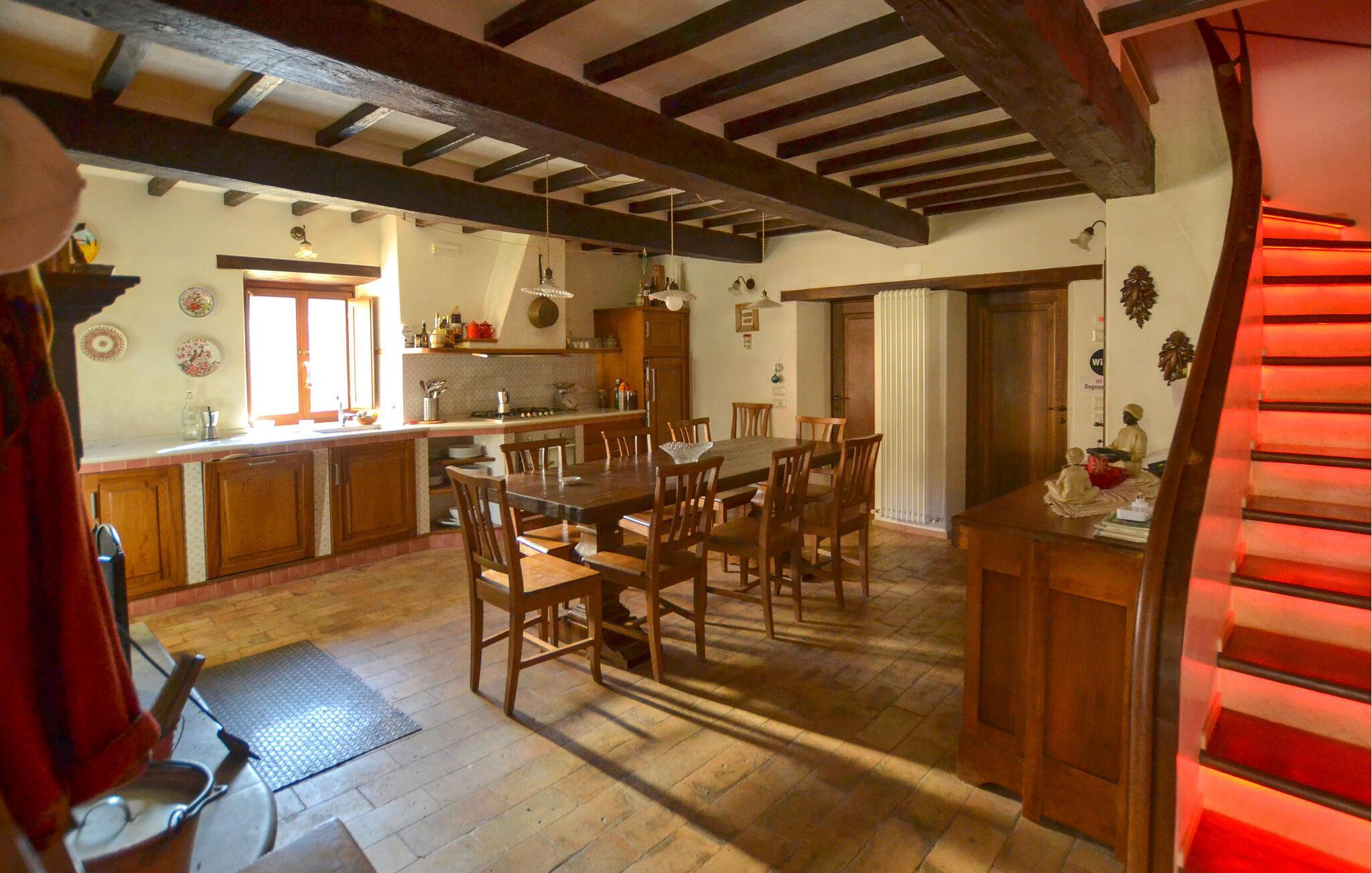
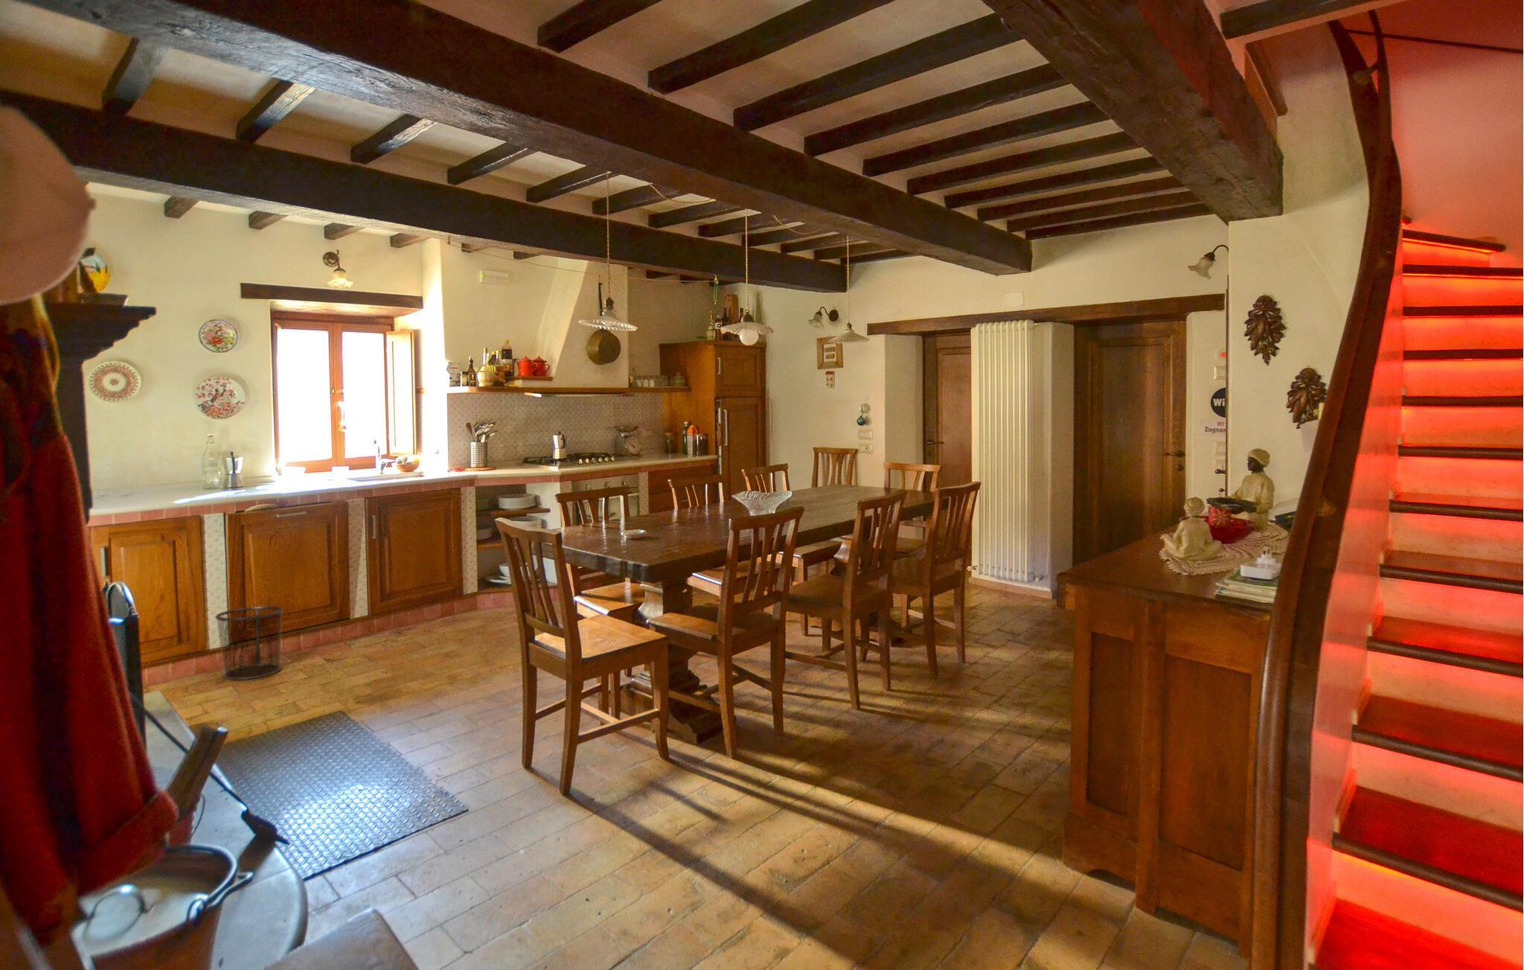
+ waste bin (251, 642)
